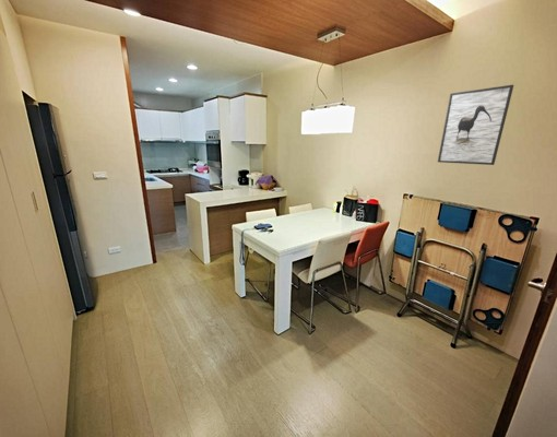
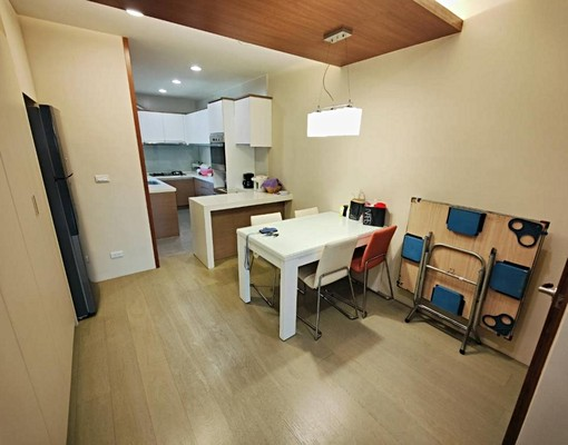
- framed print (471, 128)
